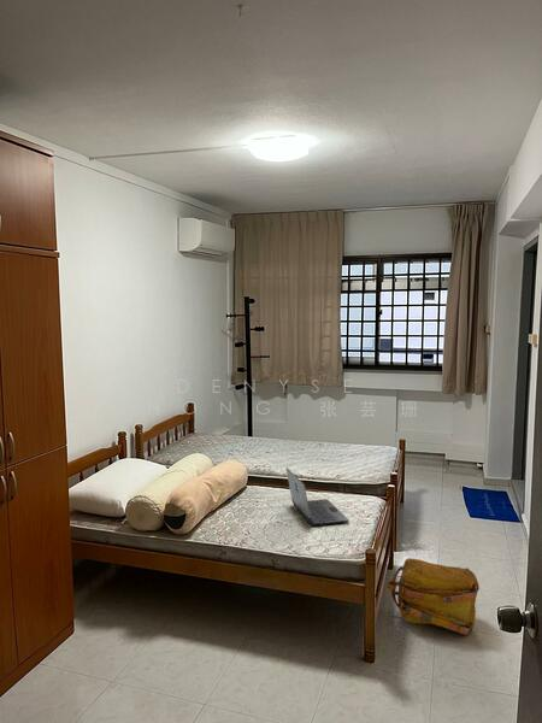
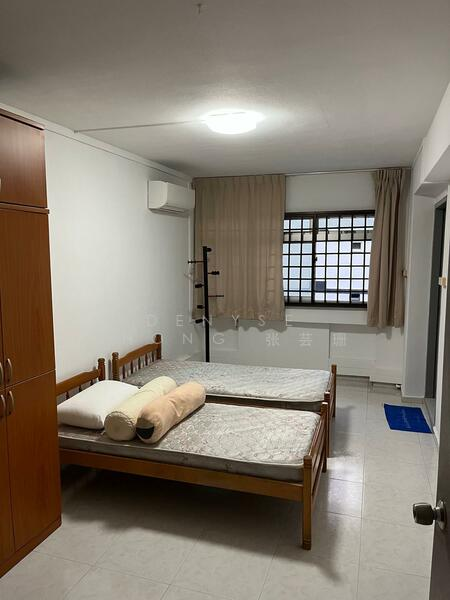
- backpack (431, 594)
- laptop (316, 500)
